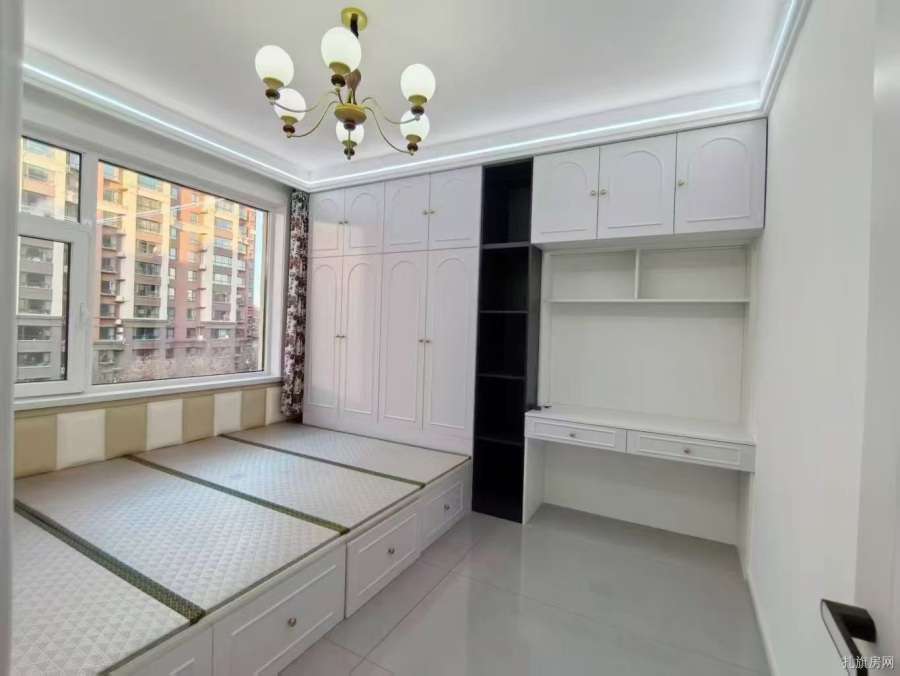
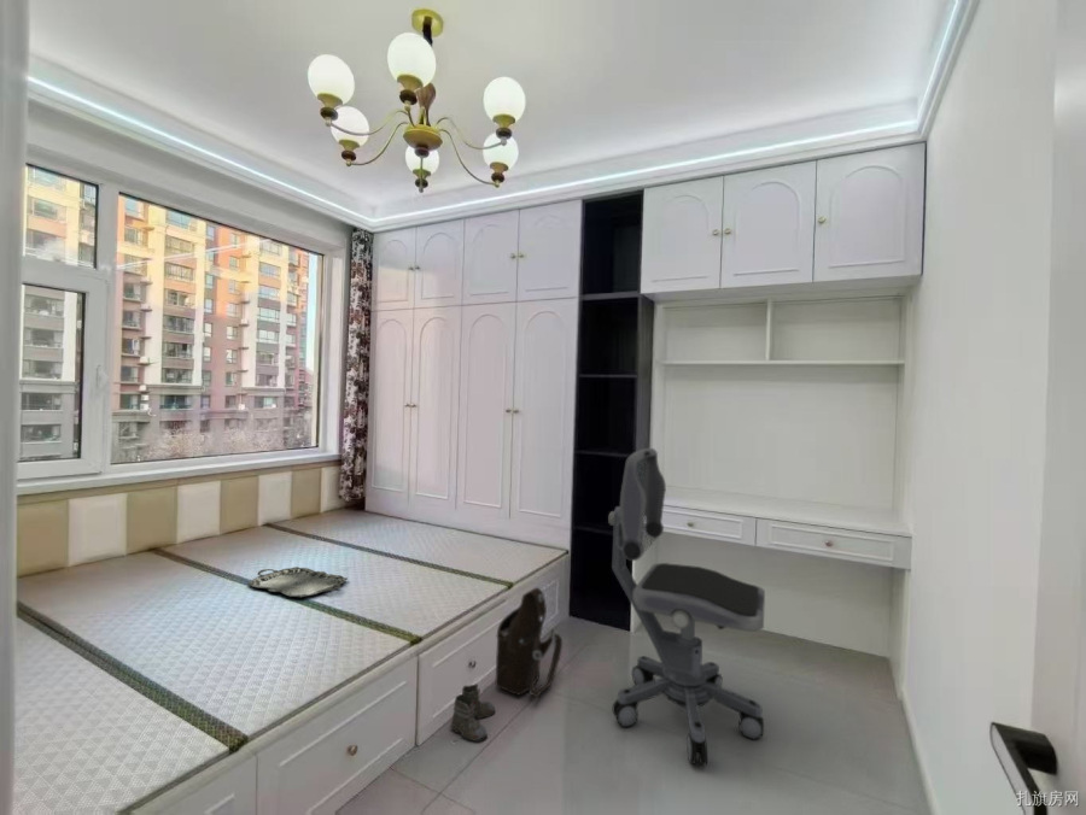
+ shoulder bag (527, 635)
+ office chair (683, 584)
+ serving tray (298, 581)
+ boots (473, 709)
